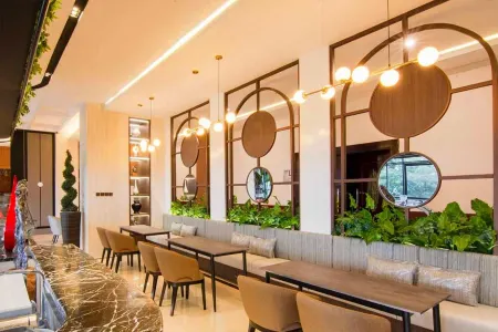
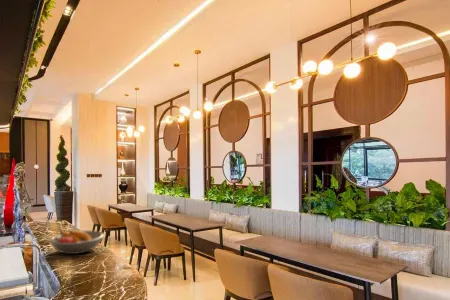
+ fruit bowl (77, 241)
